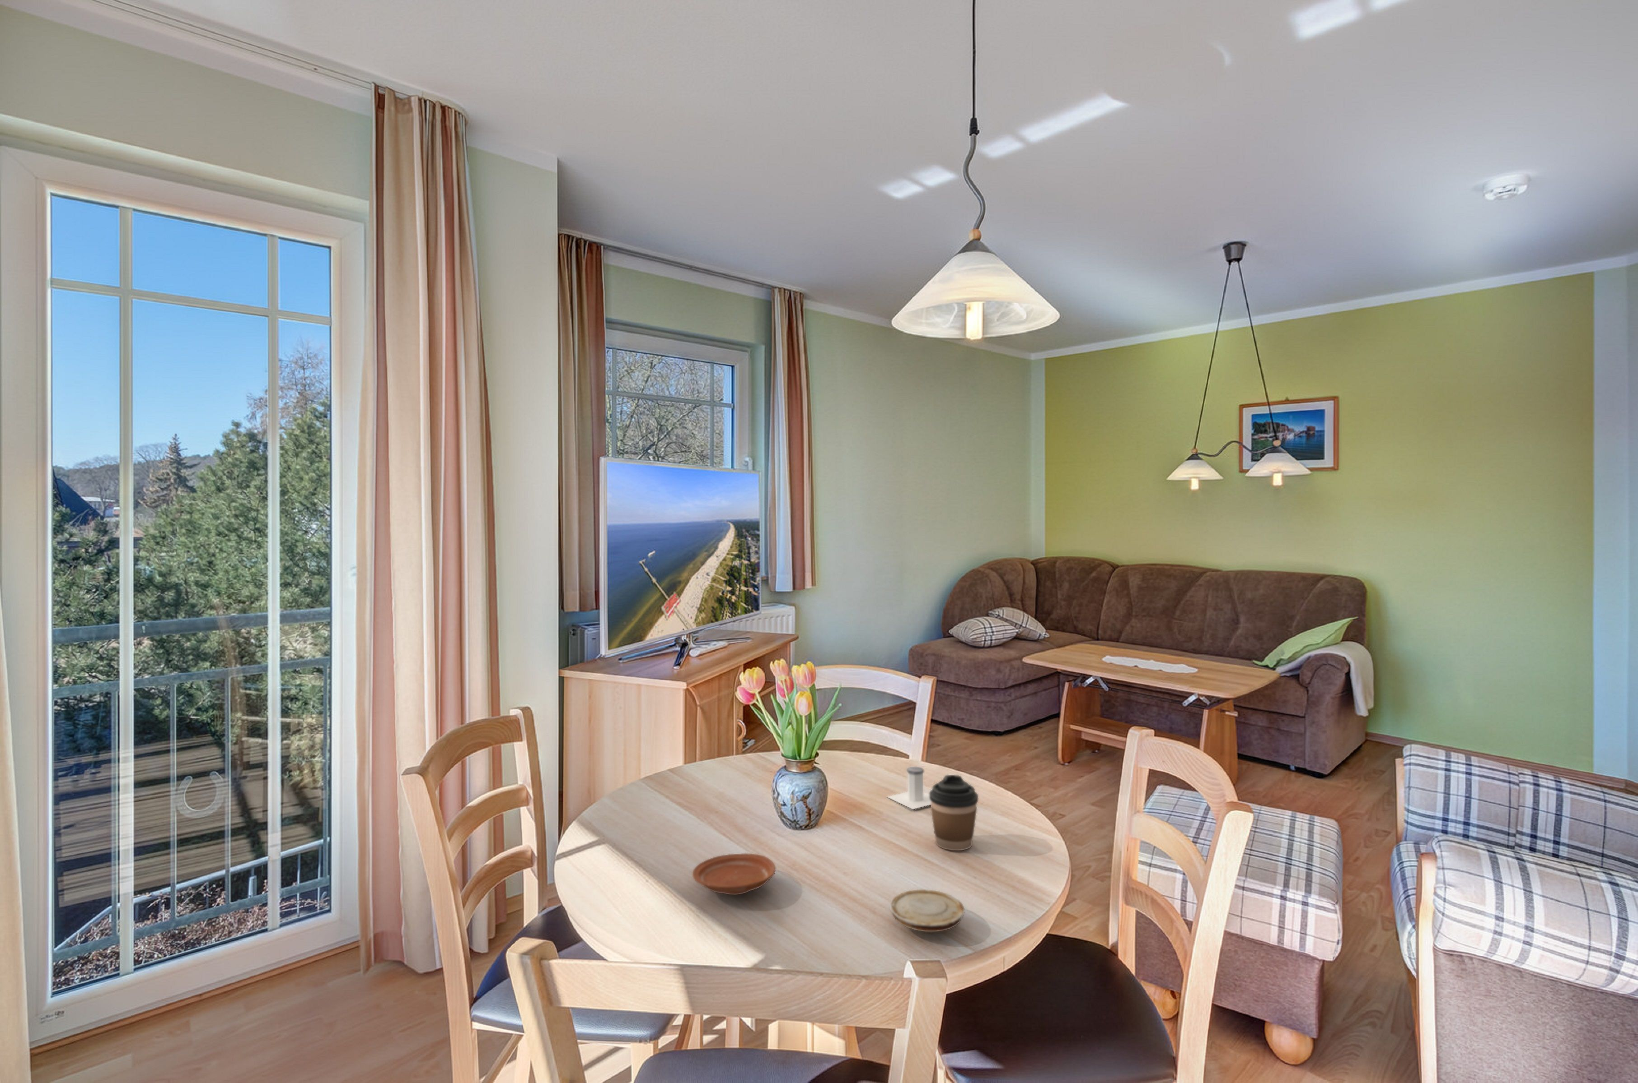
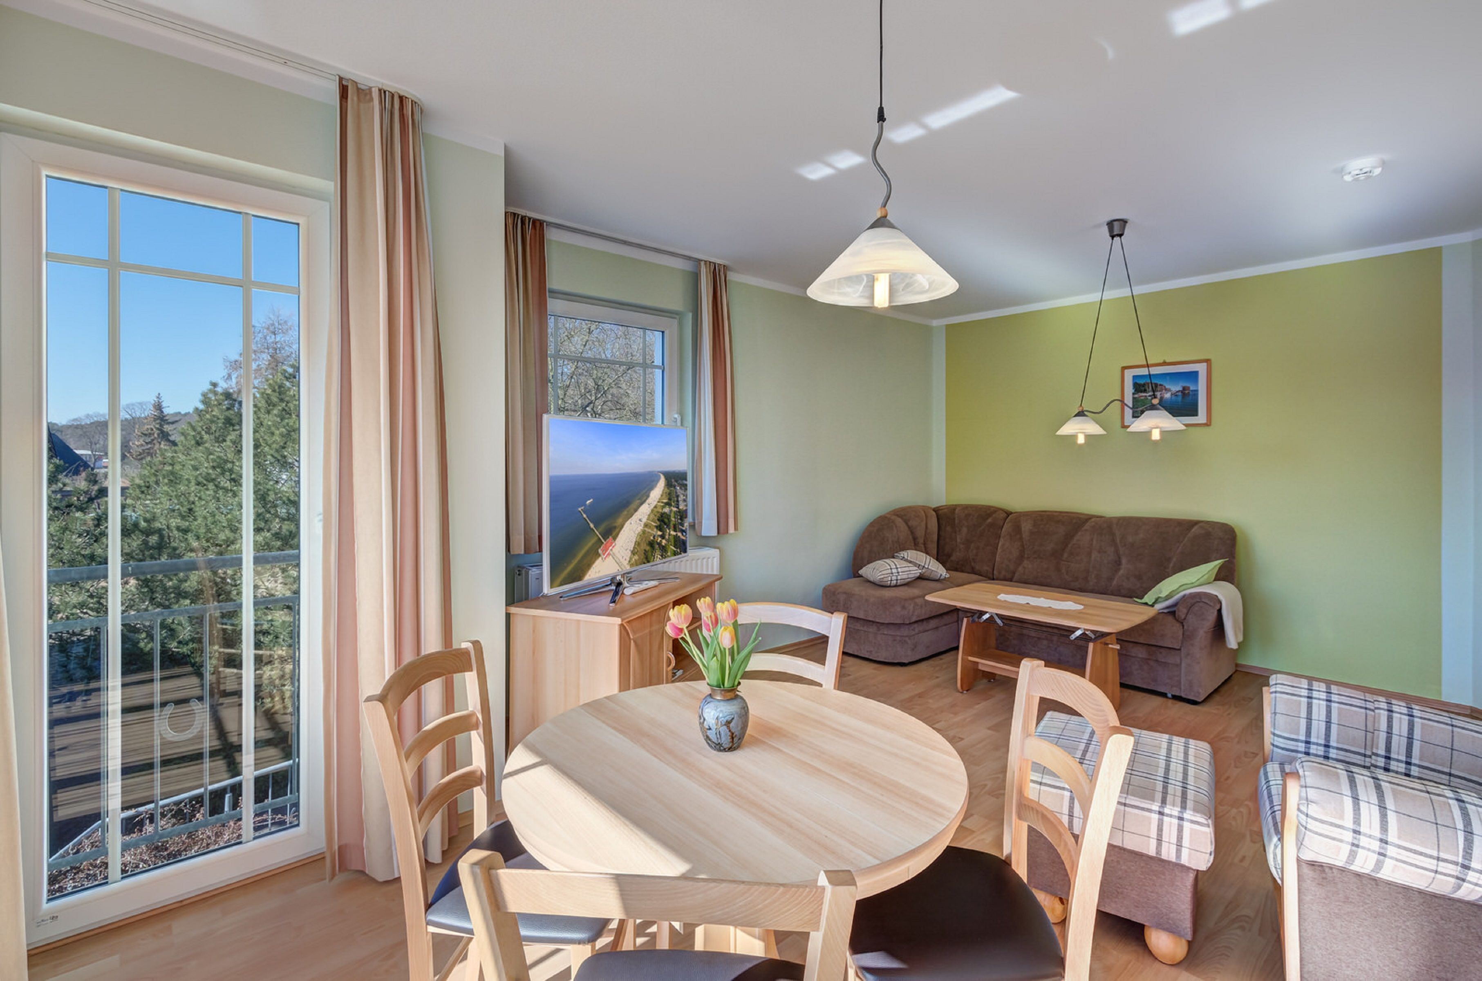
- wood slice (927, 914)
- plate (734, 876)
- coffee cup (953, 811)
- salt shaker (916, 783)
